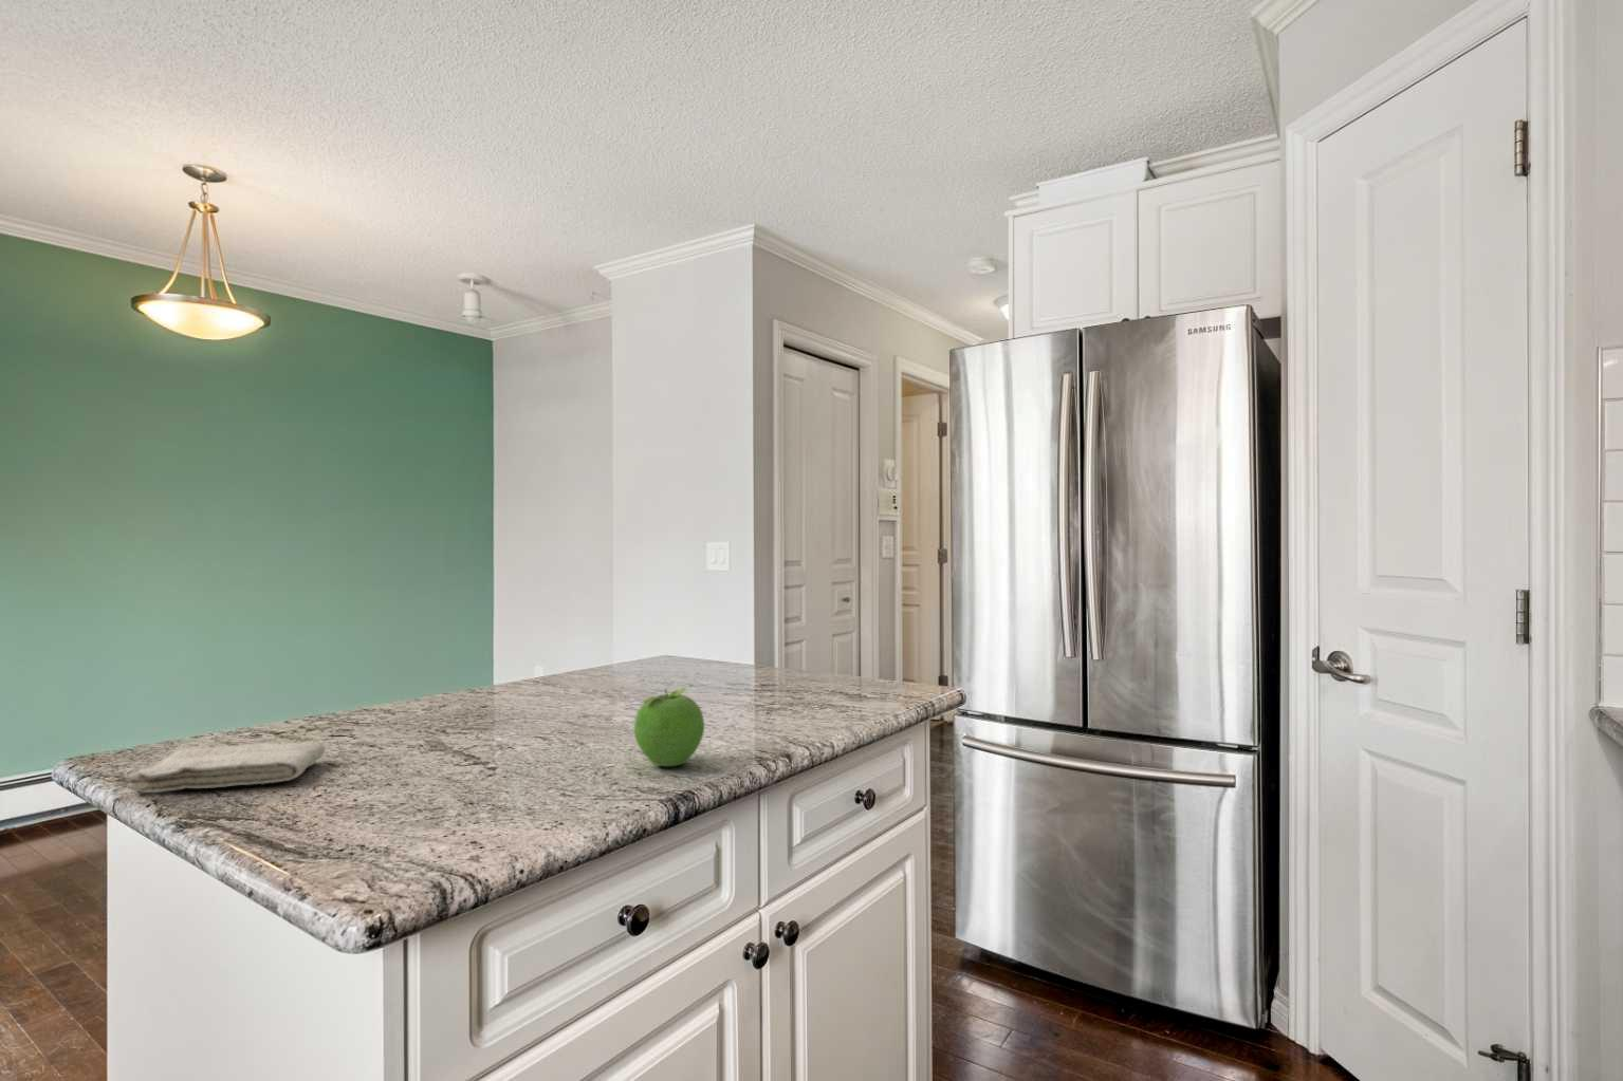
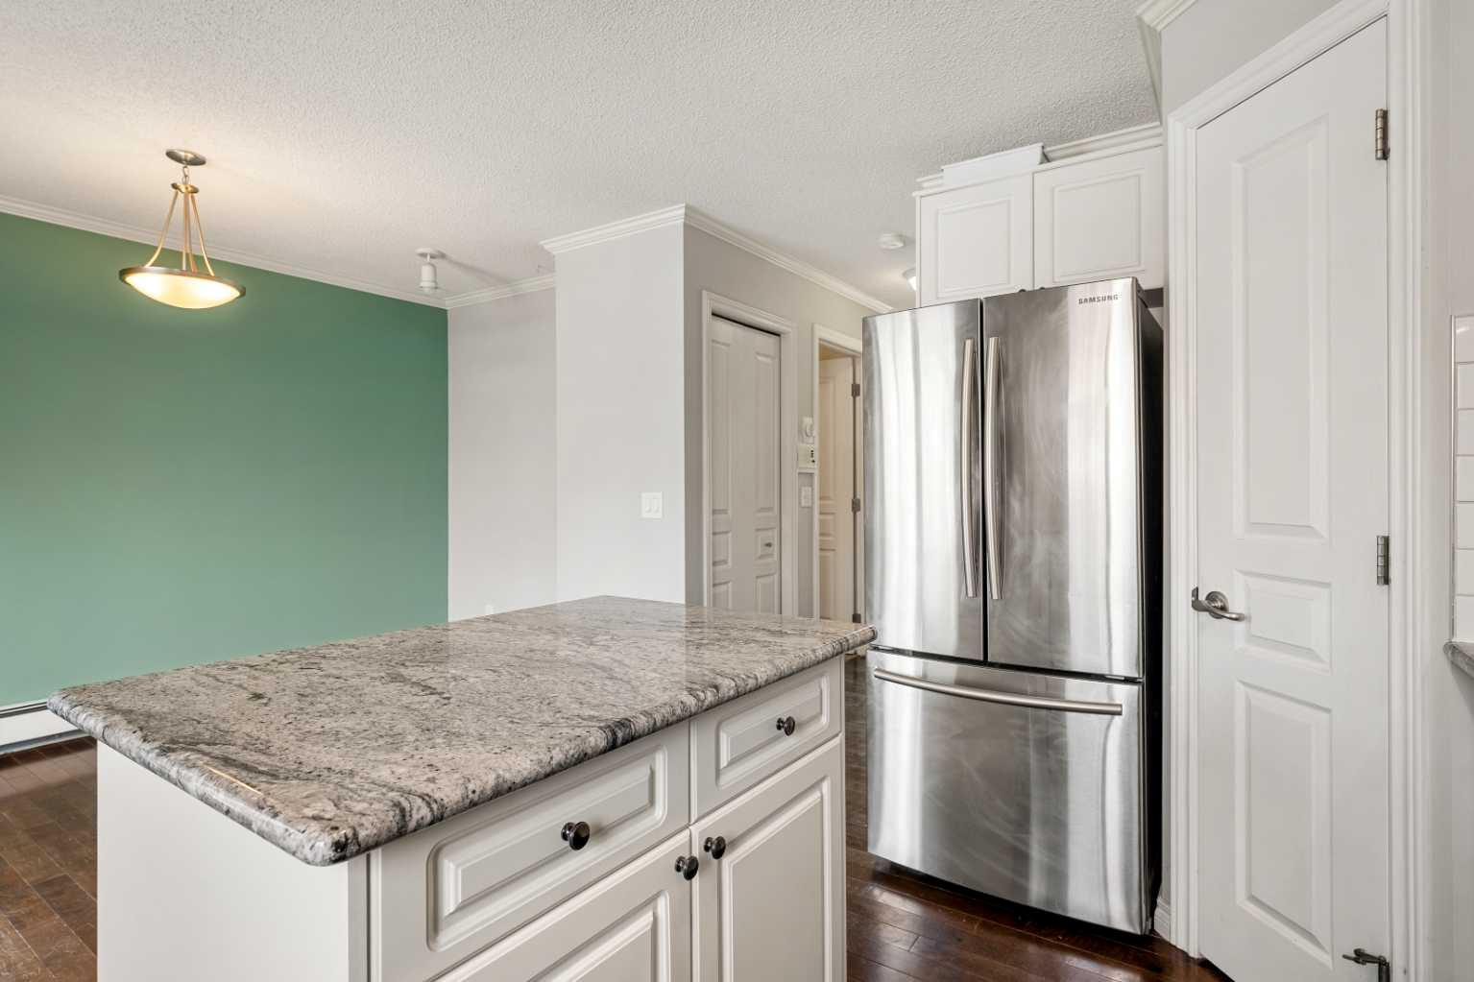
- washcloth (233, 762)
- fruit (670, 725)
